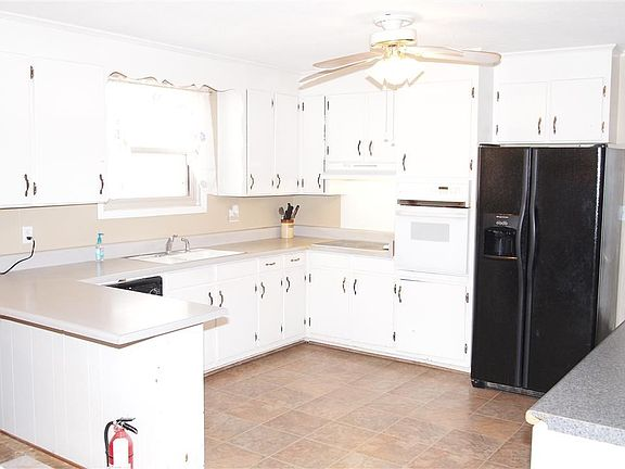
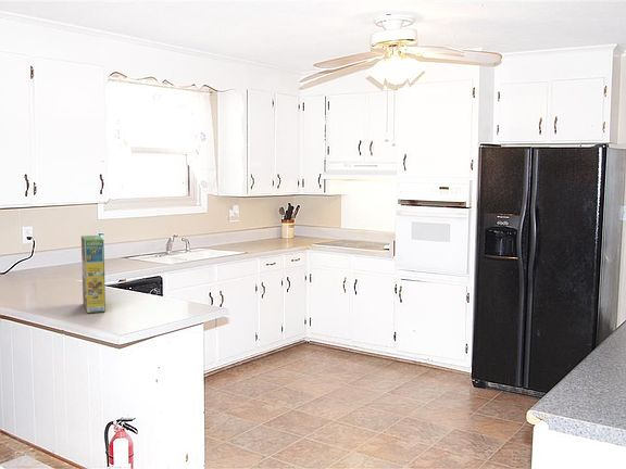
+ cereal box (92, 272)
